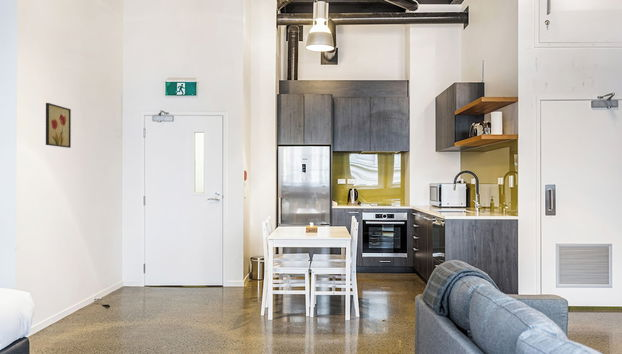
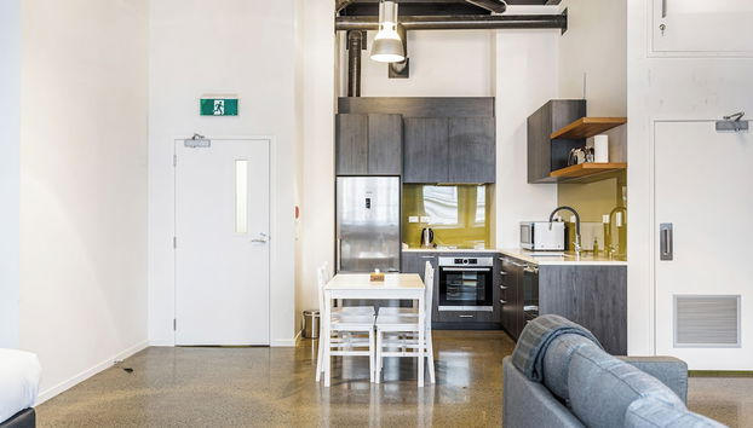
- wall art (57, 126)
